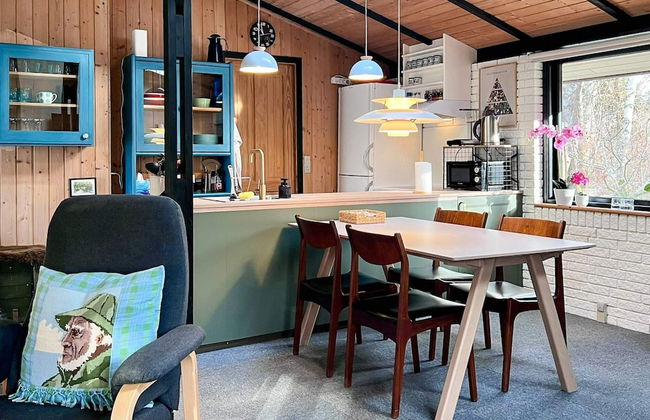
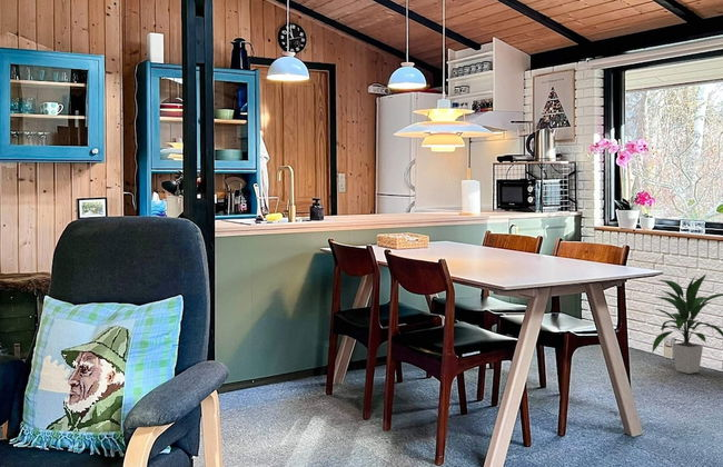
+ indoor plant (683, 320)
